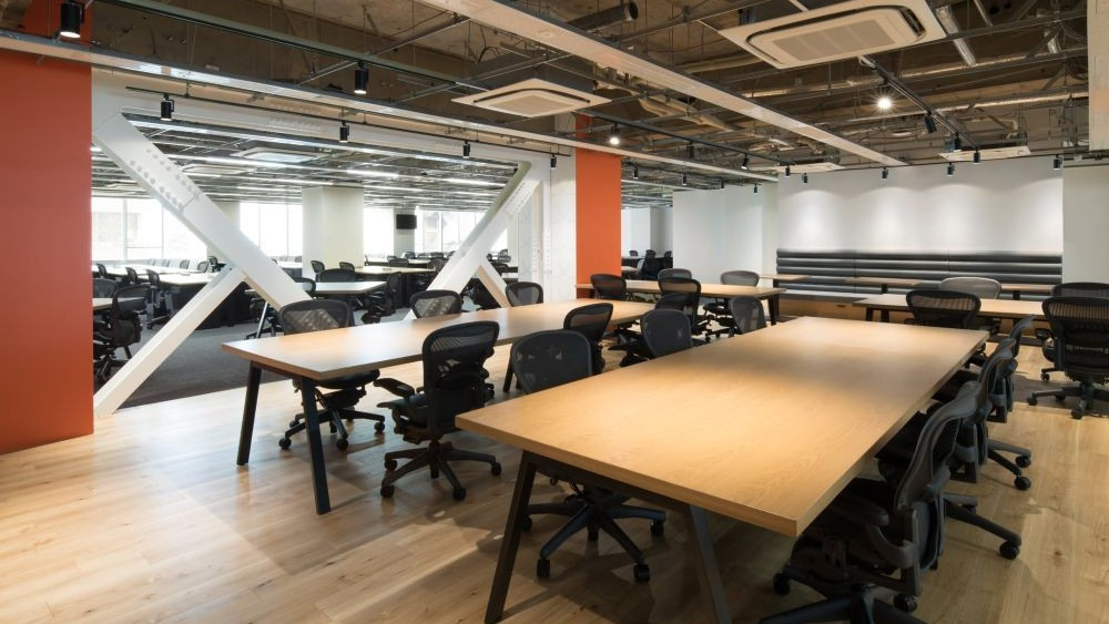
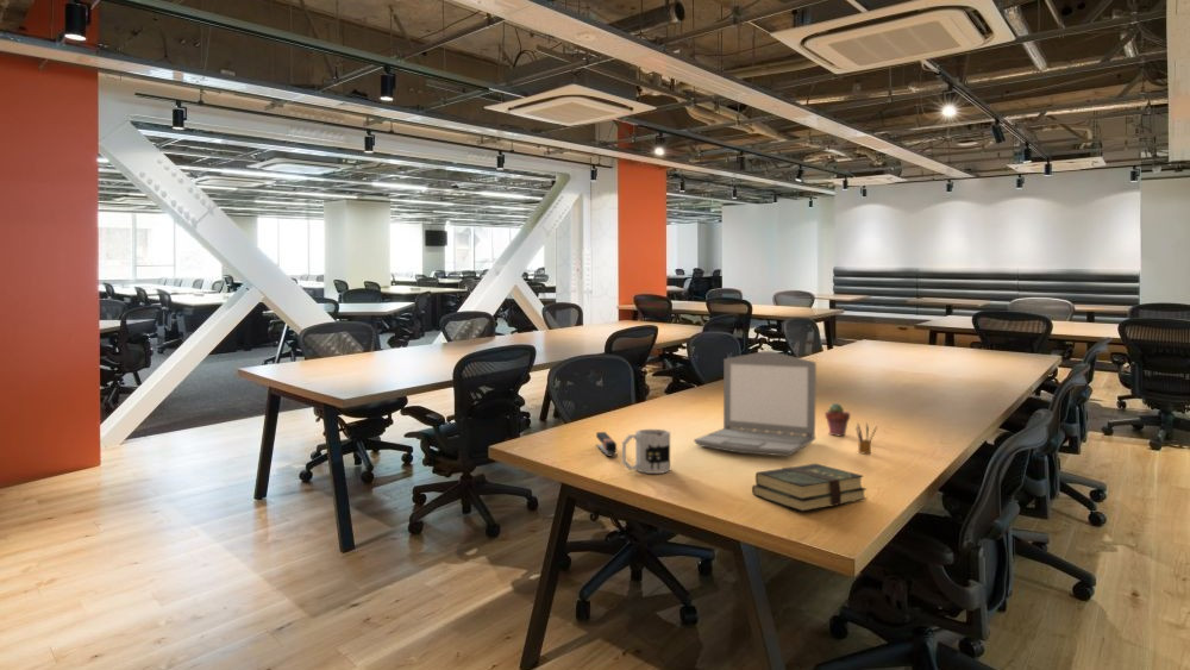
+ stapler (606, 443)
+ book (808, 484)
+ pencil box (866, 438)
+ potted succulent (837, 418)
+ laptop (753, 399)
+ mug (645, 451)
